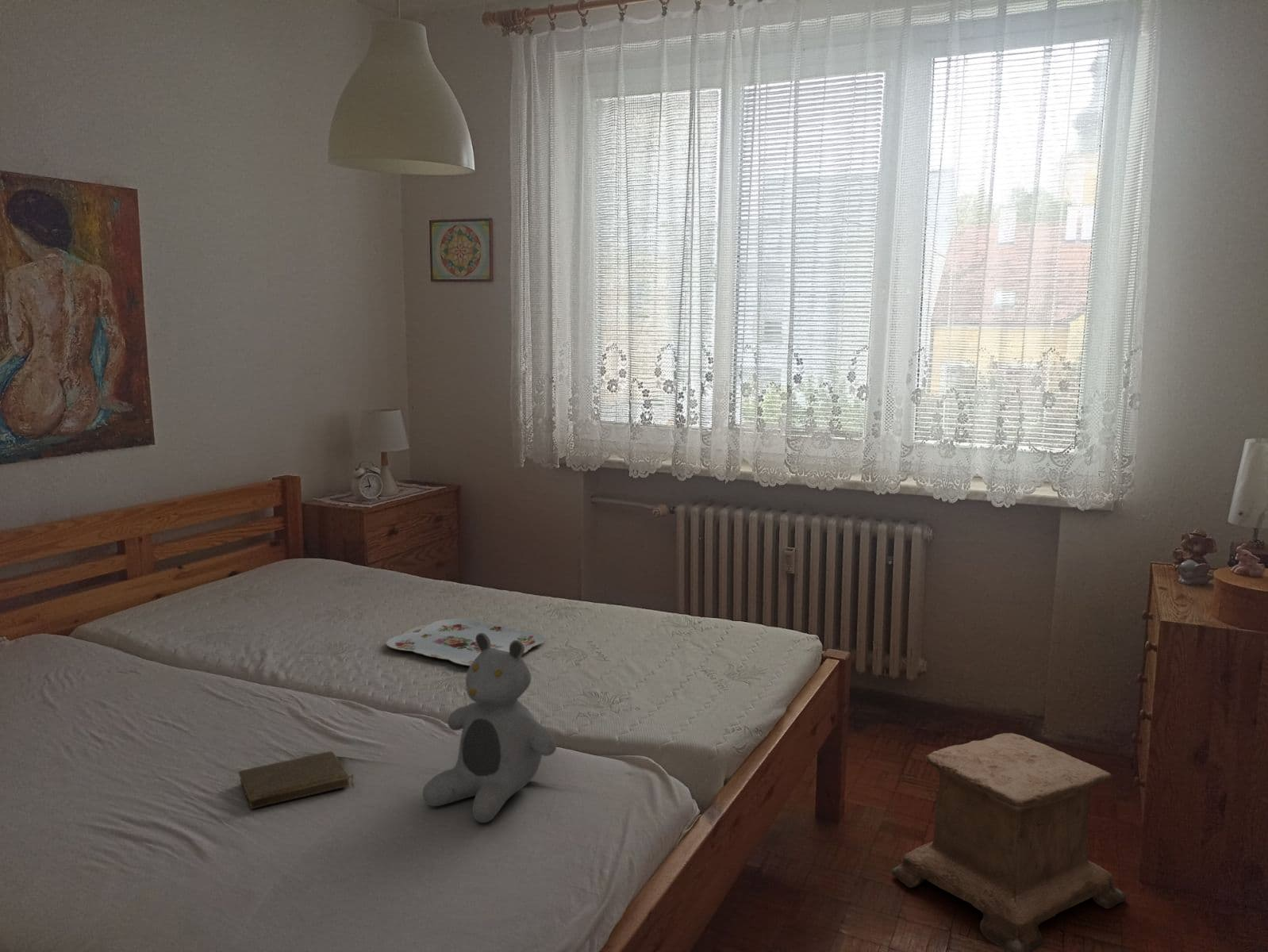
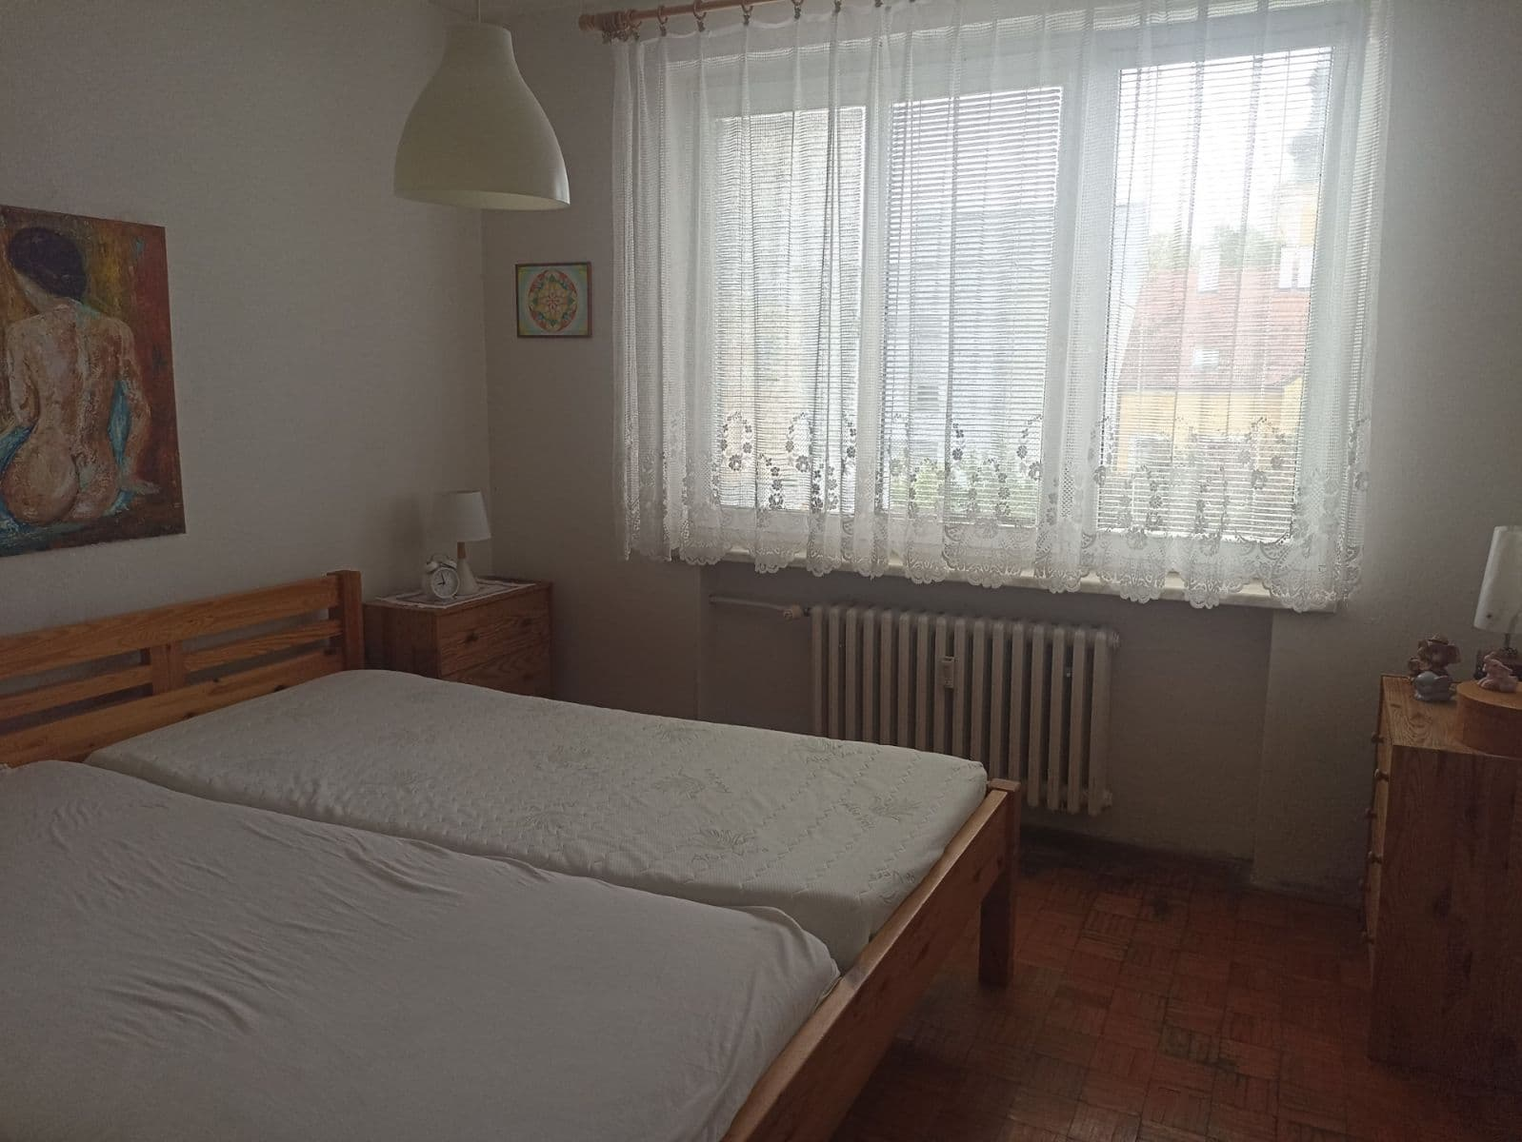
- serving tray (466, 642)
- teddy bear (485, 720)
- book (298, 782)
- stool (1011, 825)
